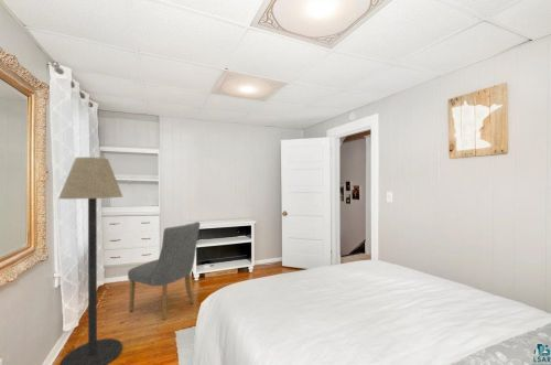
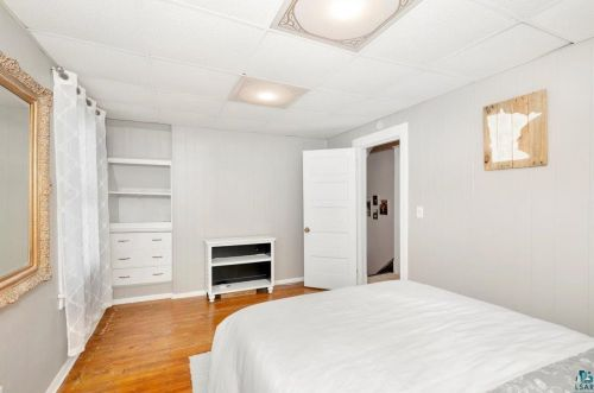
- floor lamp (91, 257)
- chair (166, 265)
